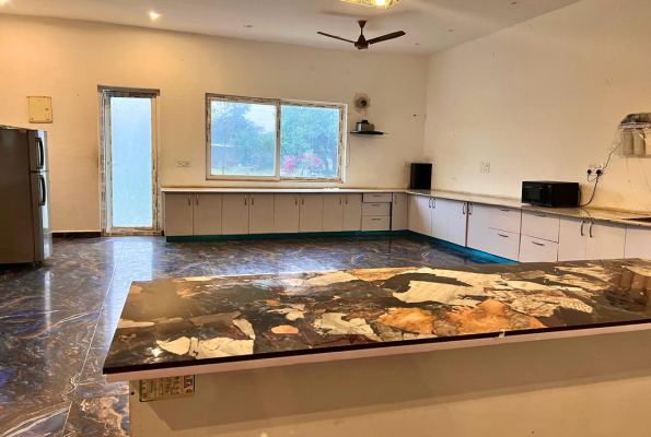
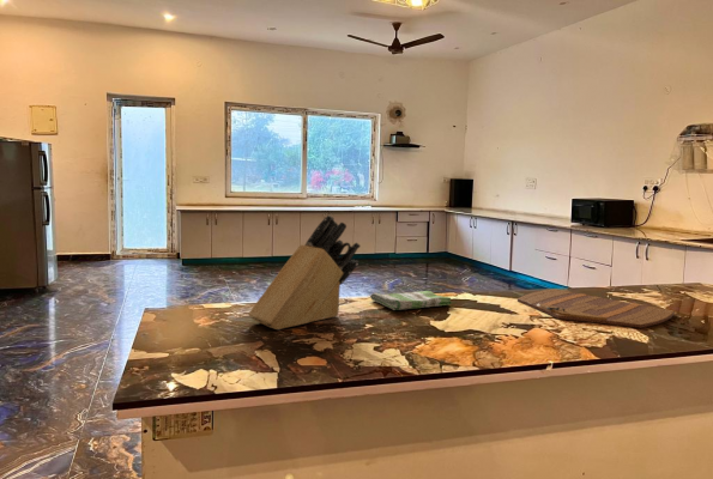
+ cutting board (585, 305)
+ knife block (308, 267)
+ dish towel (410, 297)
